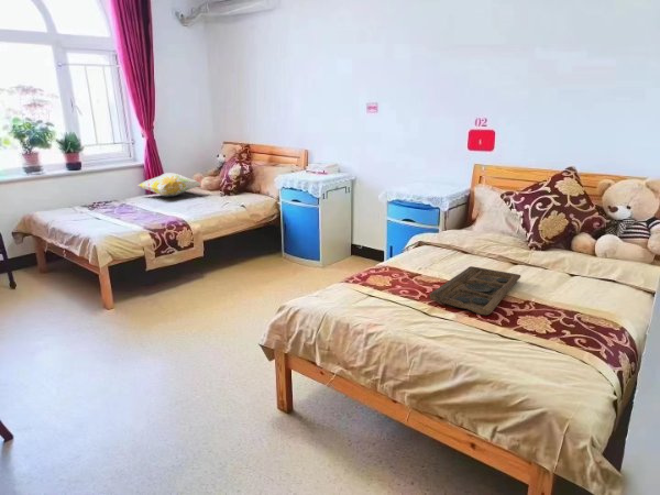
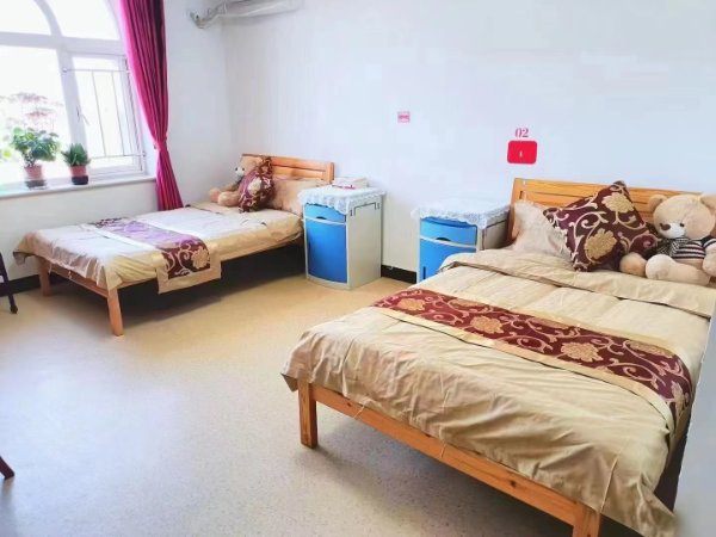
- decorative pillow (169, 184)
- decorative tray (477, 287)
